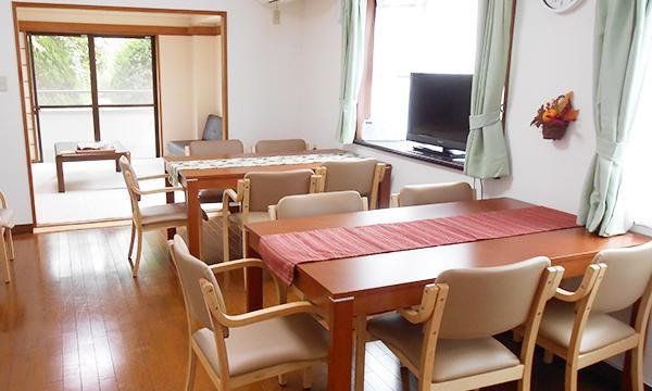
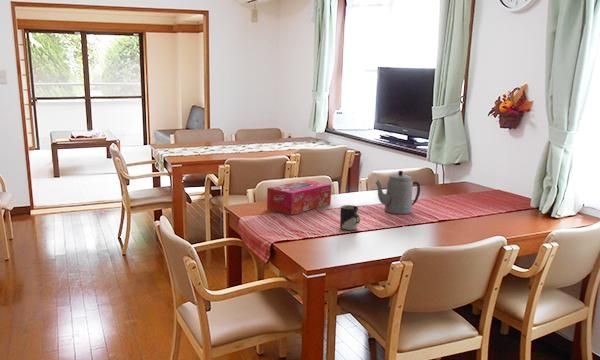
+ tissue box (299, 196)
+ cup (351, 218)
+ teapot (397, 190)
